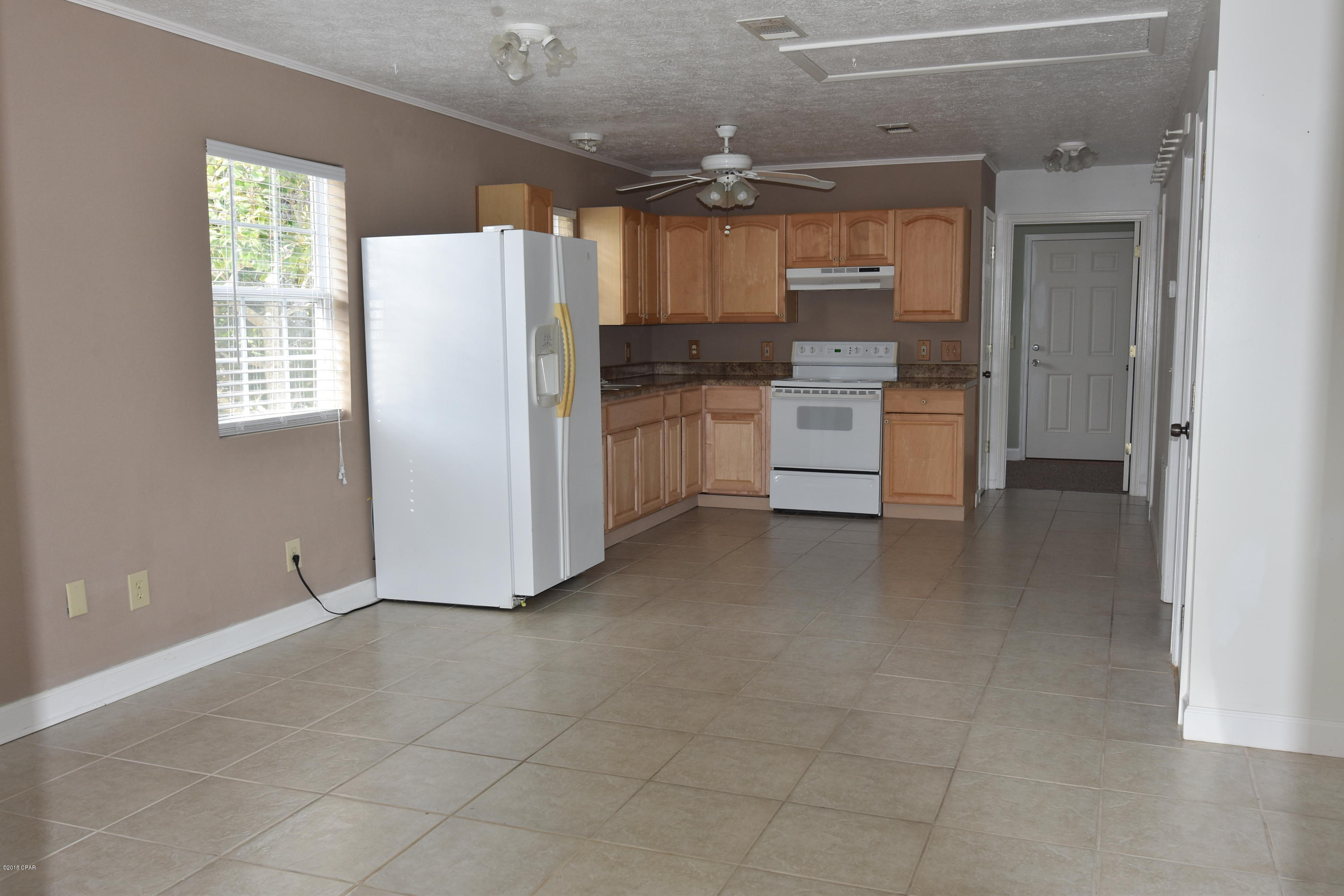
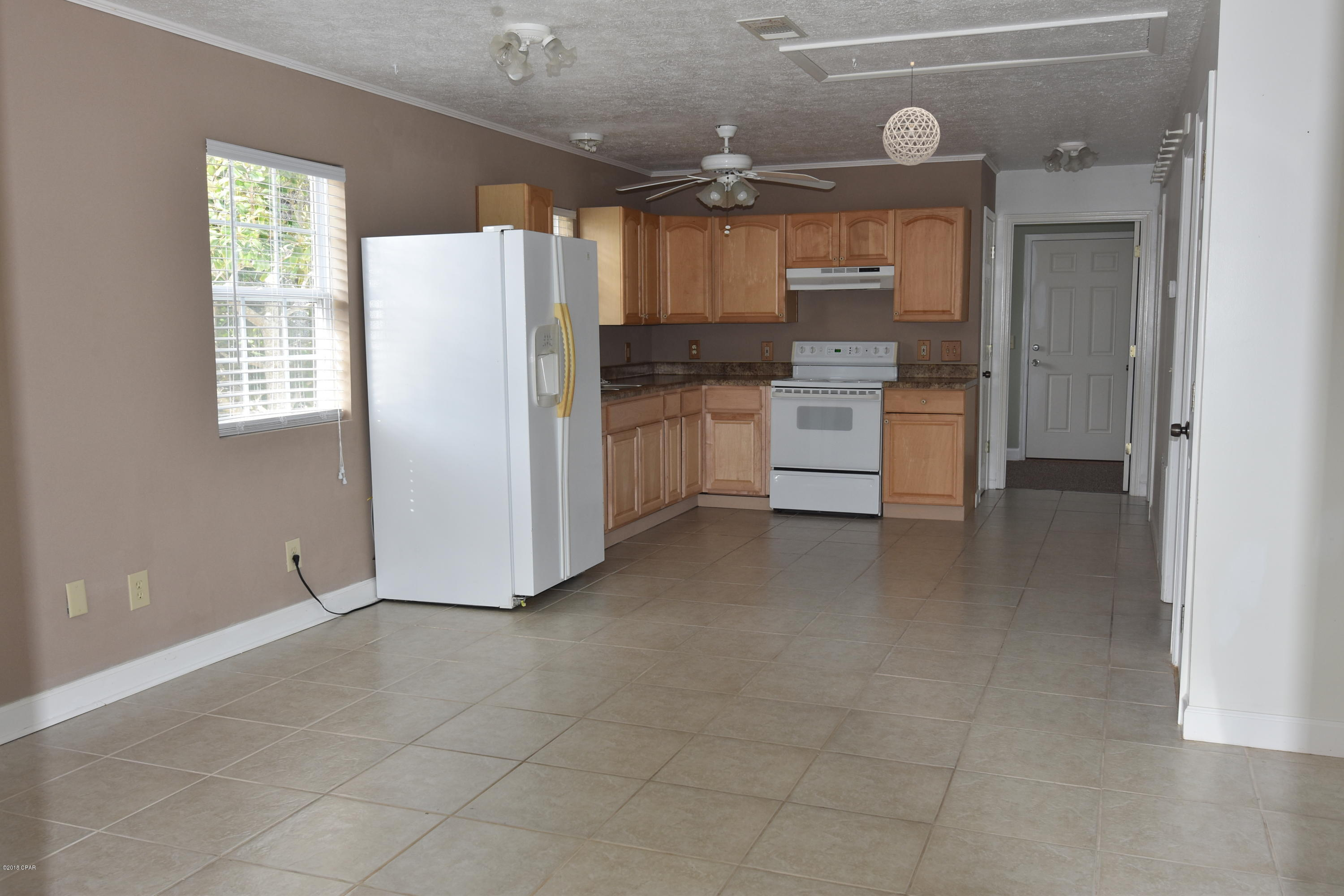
+ pendant light (911, 114)
